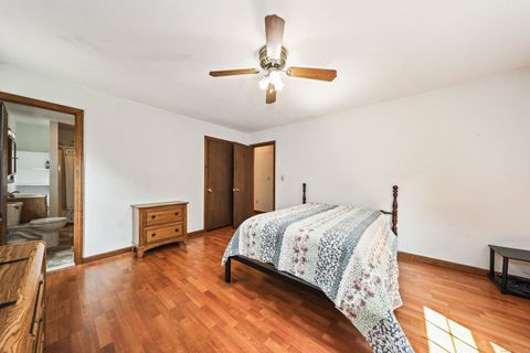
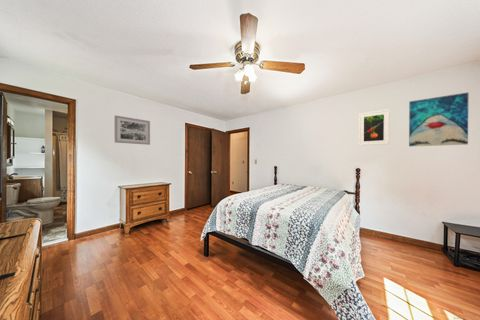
+ wall art (436, 121)
+ wall art (133, 131)
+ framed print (373, 128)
